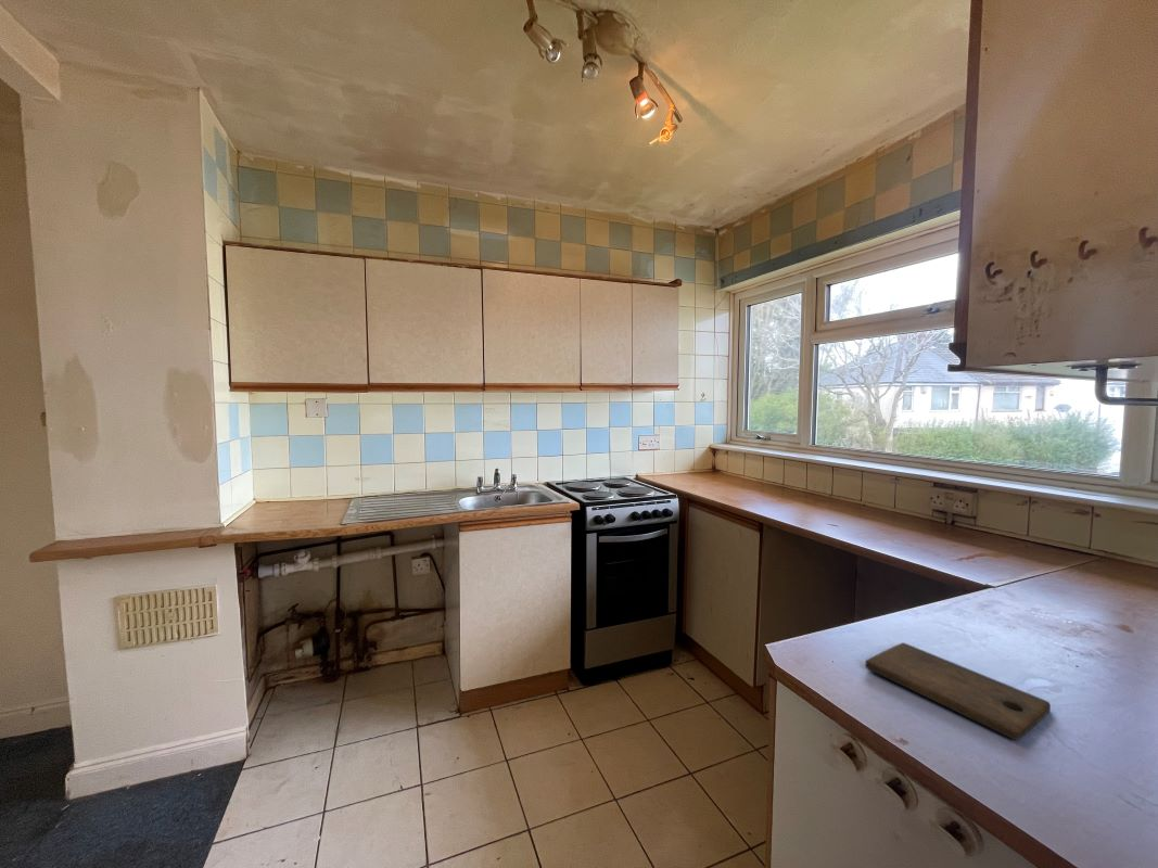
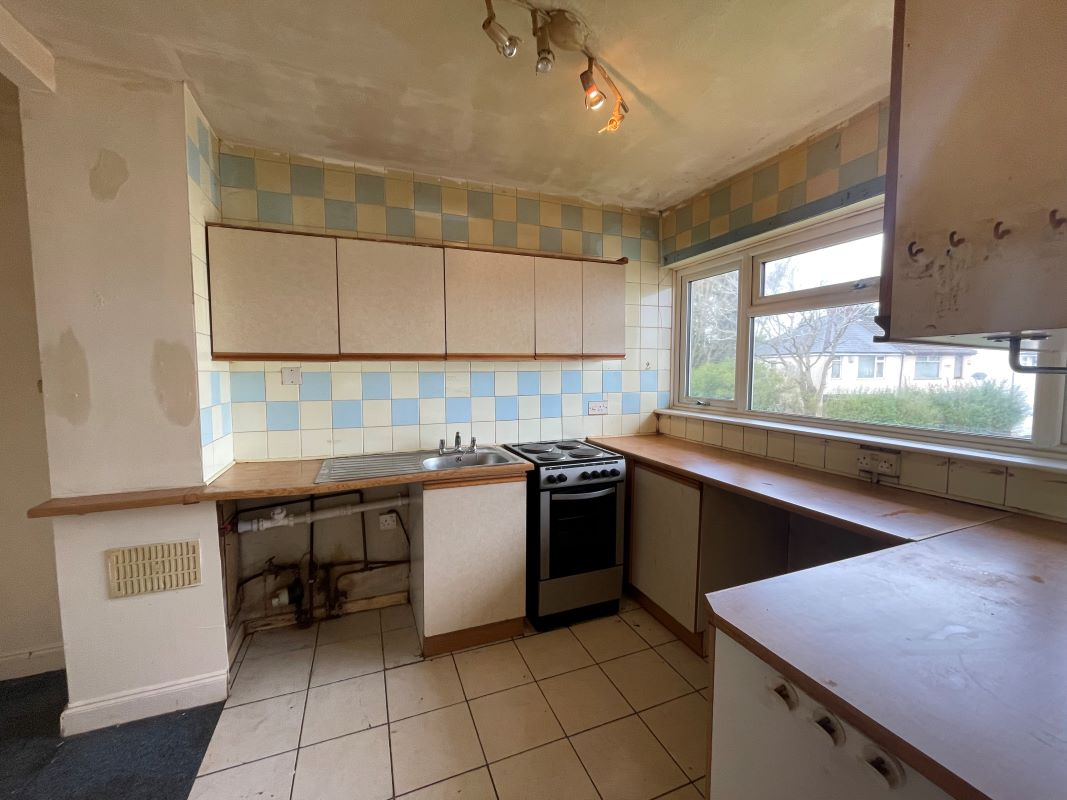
- cutting board (950, 684)
